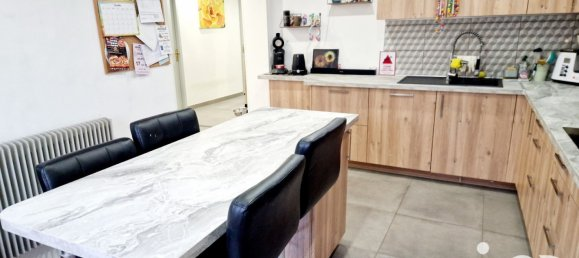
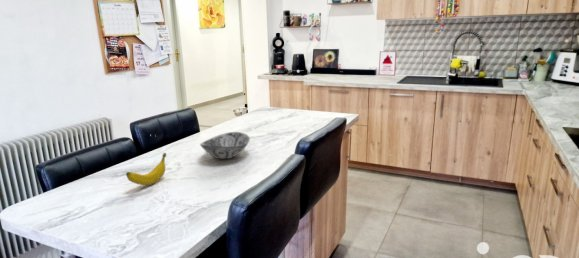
+ decorative bowl (225, 147)
+ banana (149, 172)
